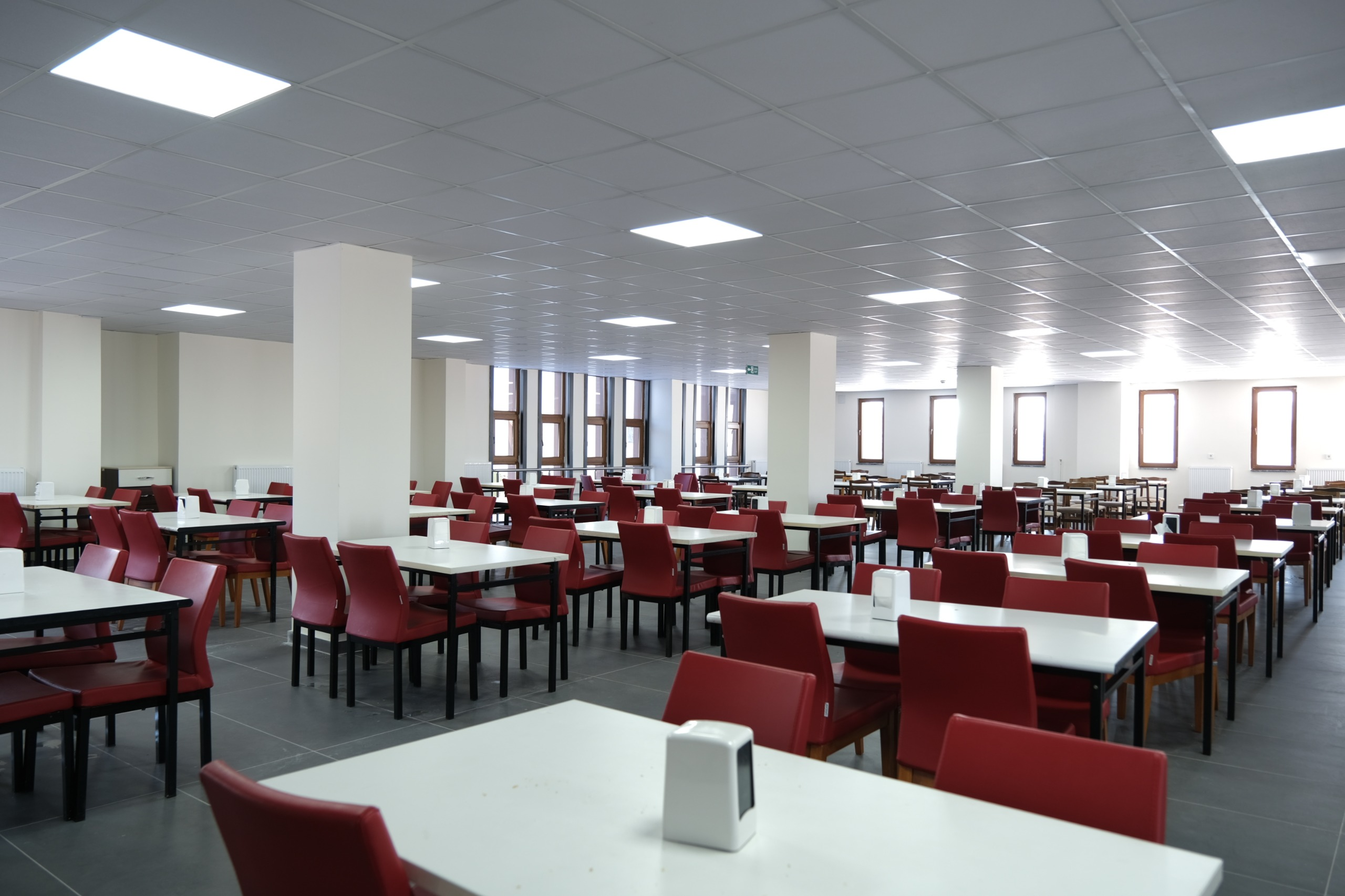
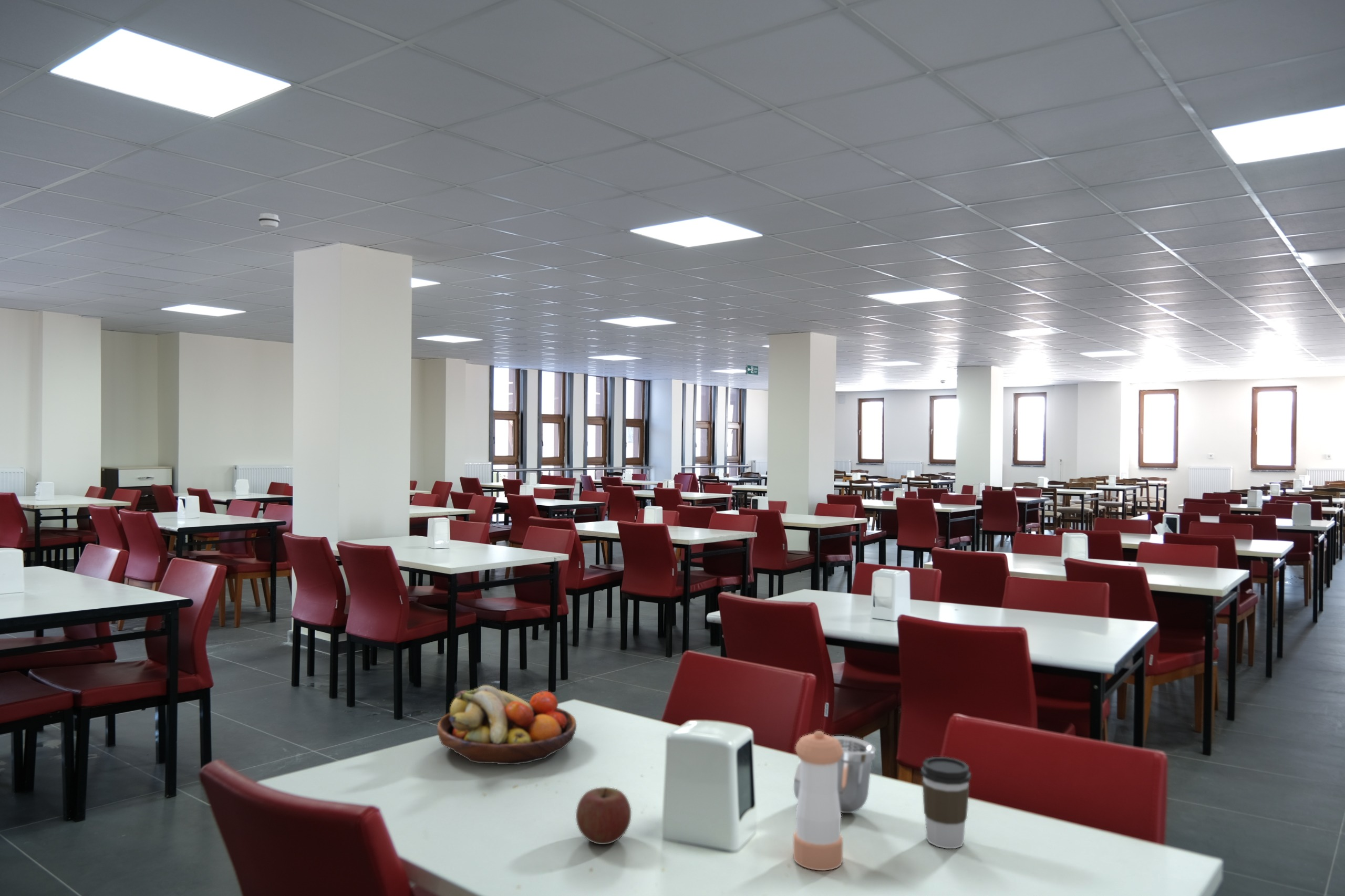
+ fruit bowl (507, 717)
+ pepper shaker (818, 795)
+ smoke detector (269, 221)
+ apple (603, 813)
+ coffee cup (945, 803)
+ pipe fitting (837, 774)
